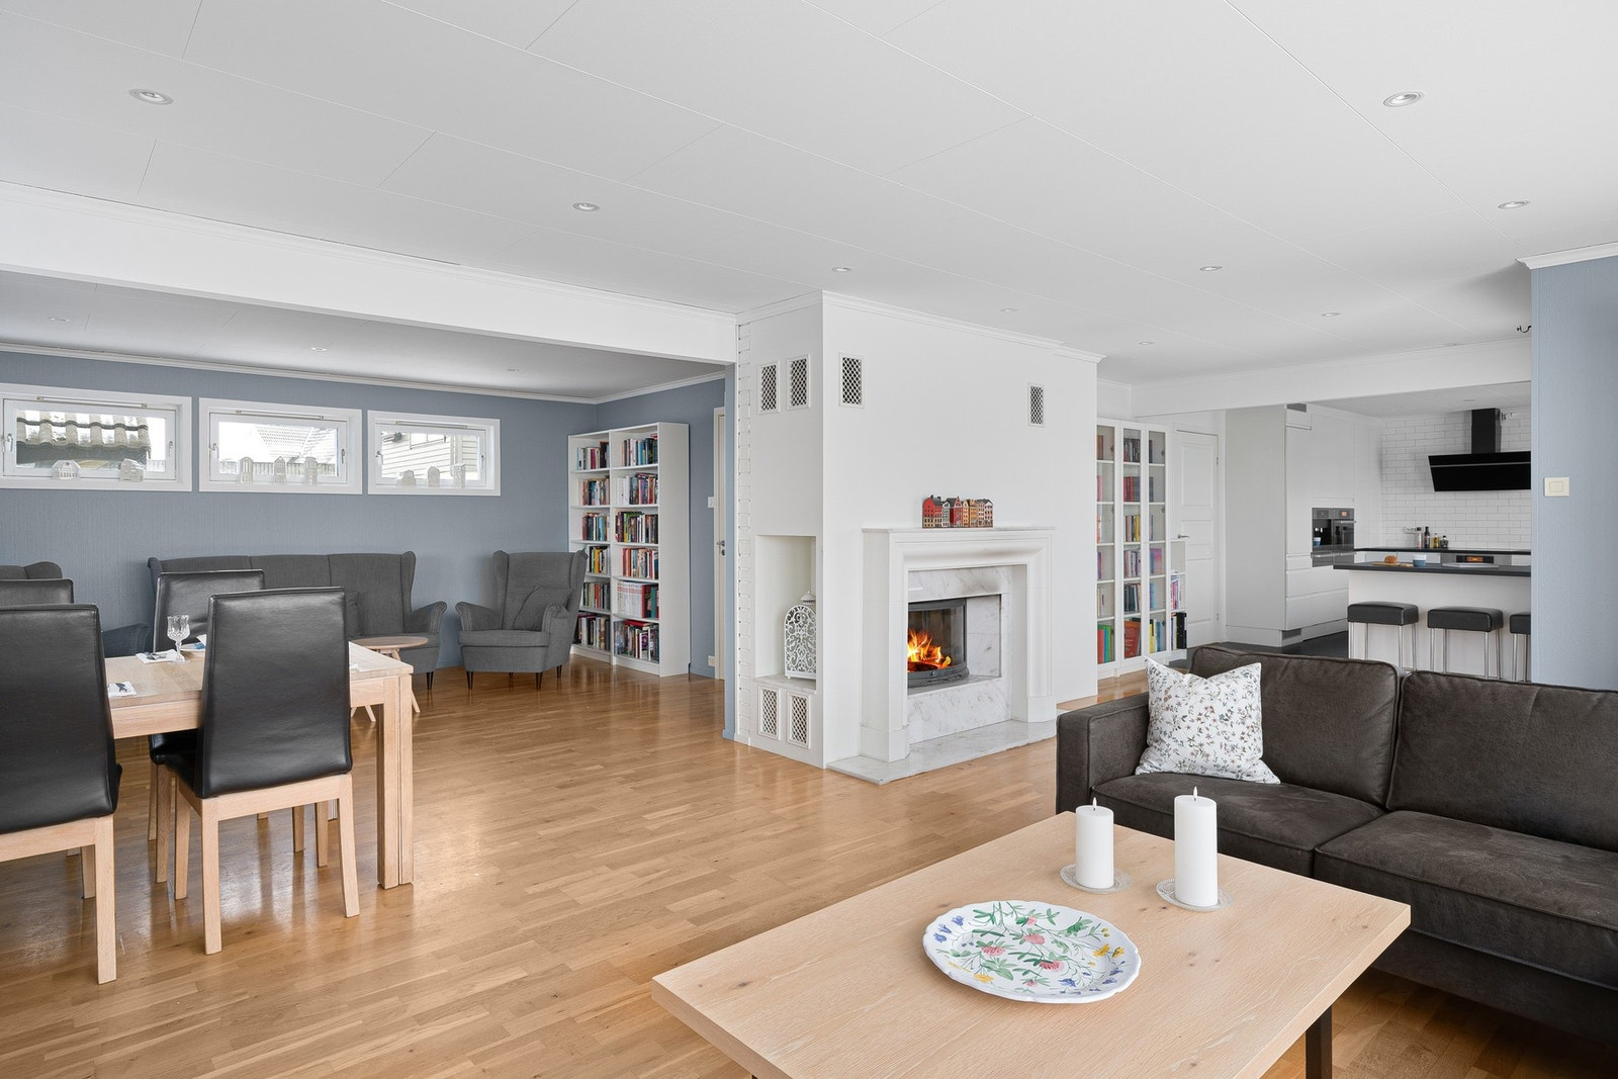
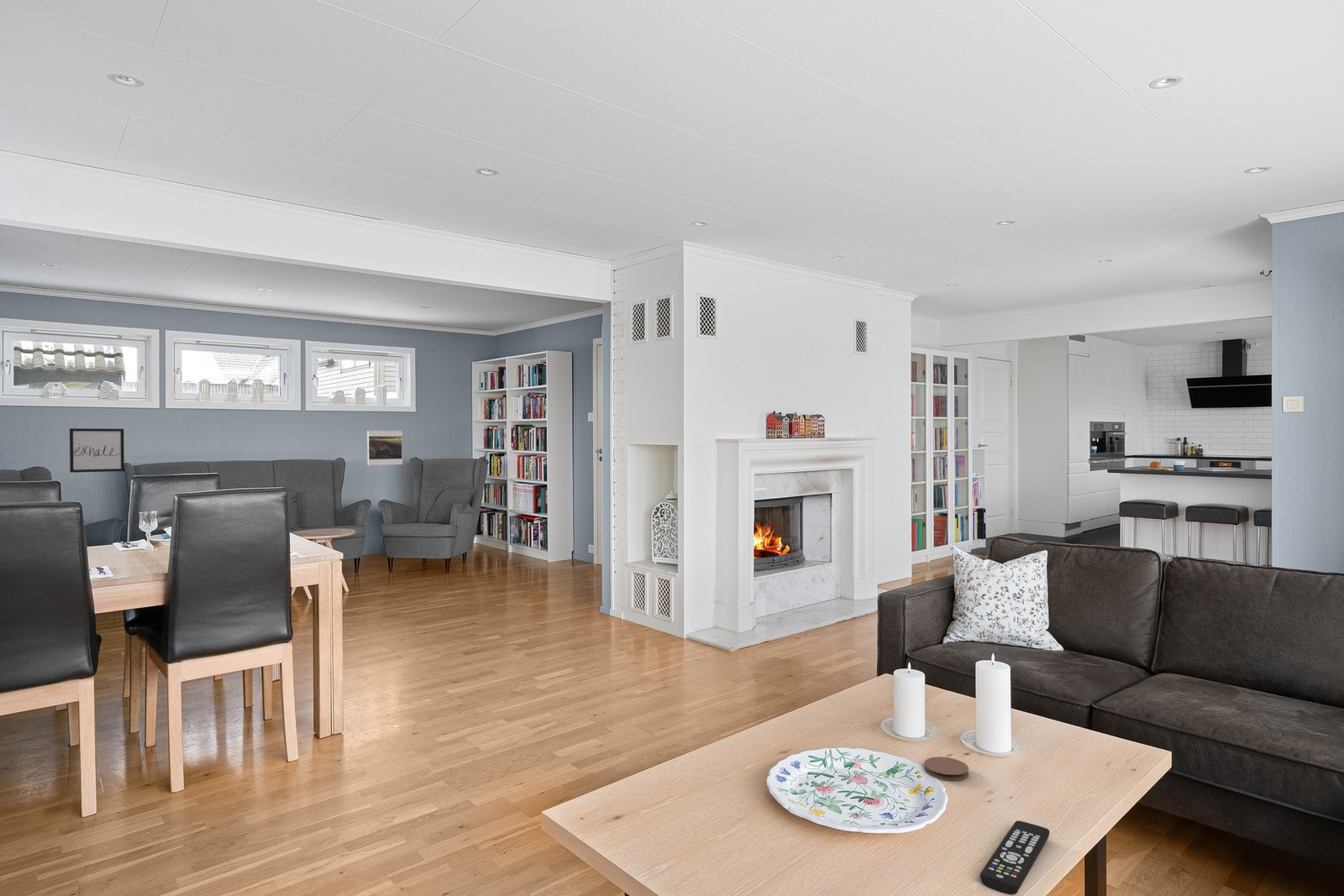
+ coaster (946, 768)
+ remote control (1016, 855)
+ wall art (97, 450)
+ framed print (385, 448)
